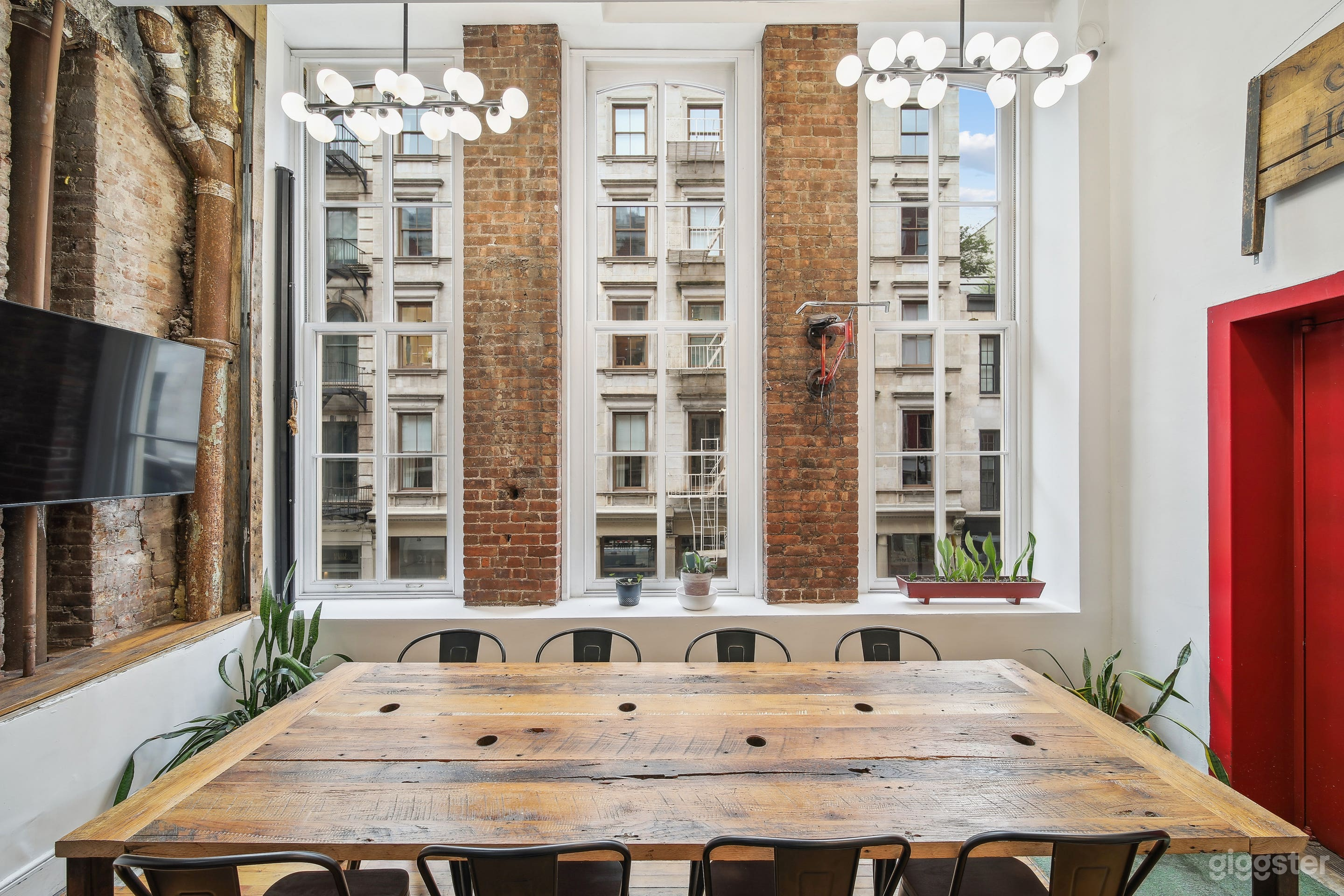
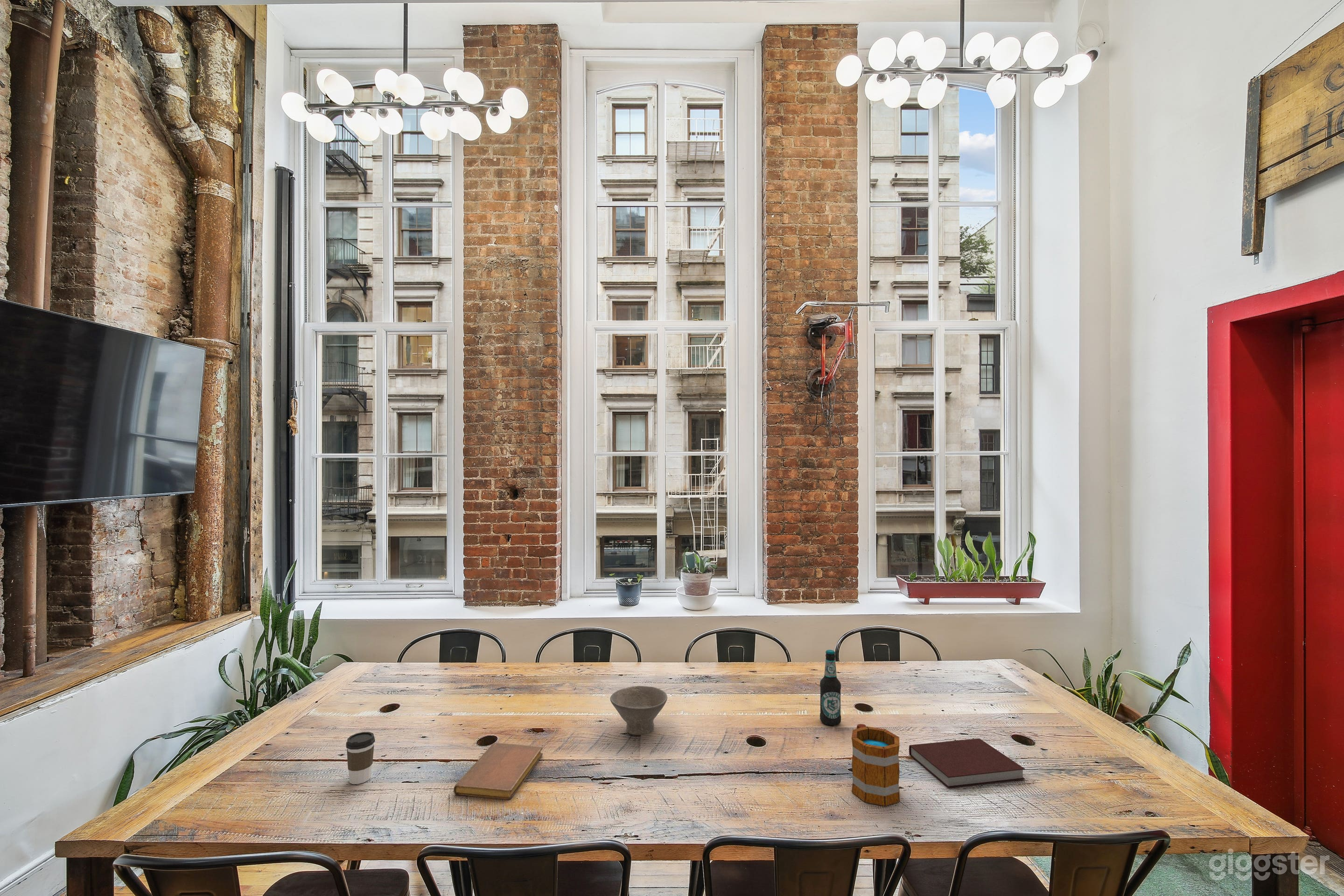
+ notebook (501, 769)
+ notebook (965, 761)
+ bottle (830, 686)
+ coffee cup (360, 758)
+ bowl (638, 712)
+ mug (871, 759)
